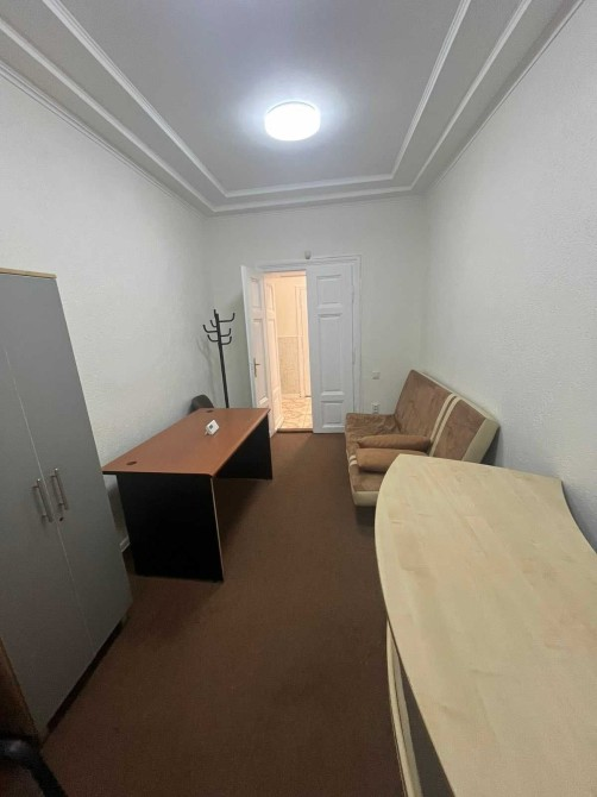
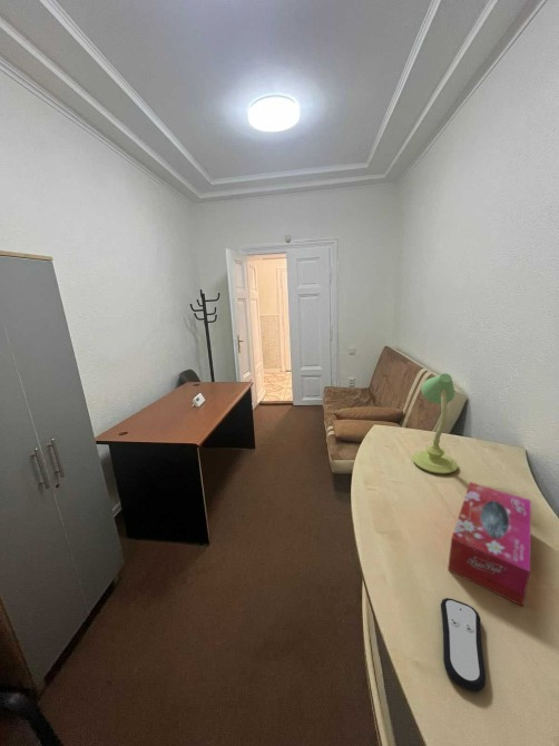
+ tissue box (491, 532)
+ table lamp (441, 419)
+ remote control (461, 639)
